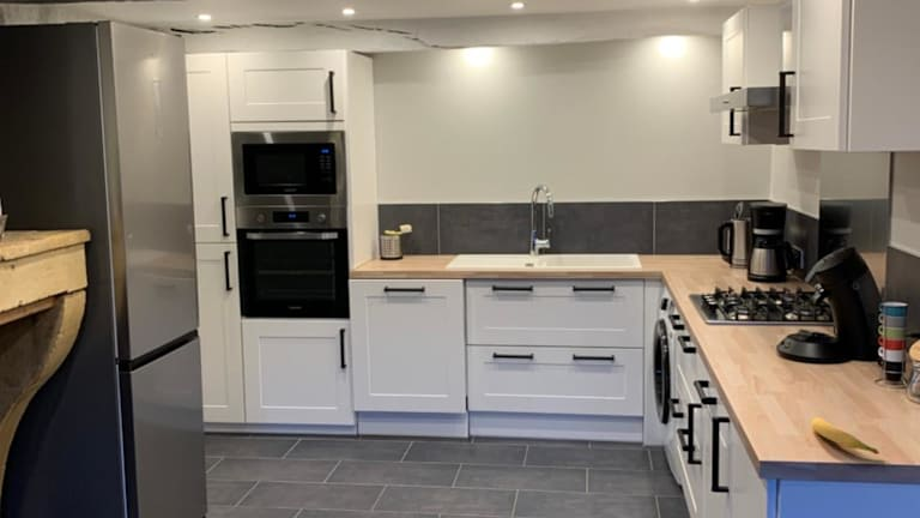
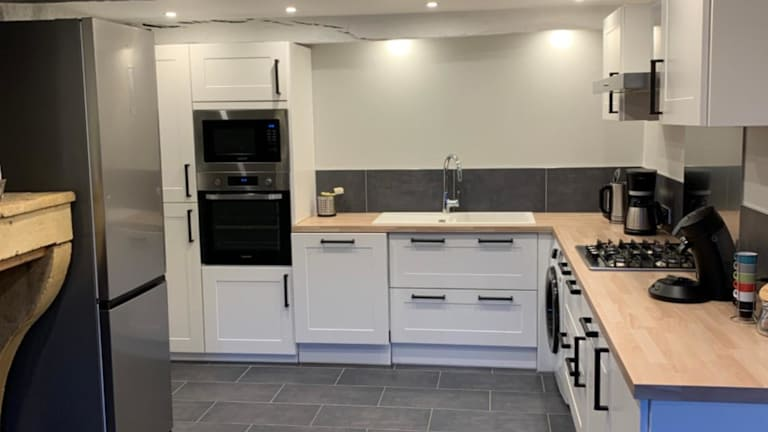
- banana (837, 430)
